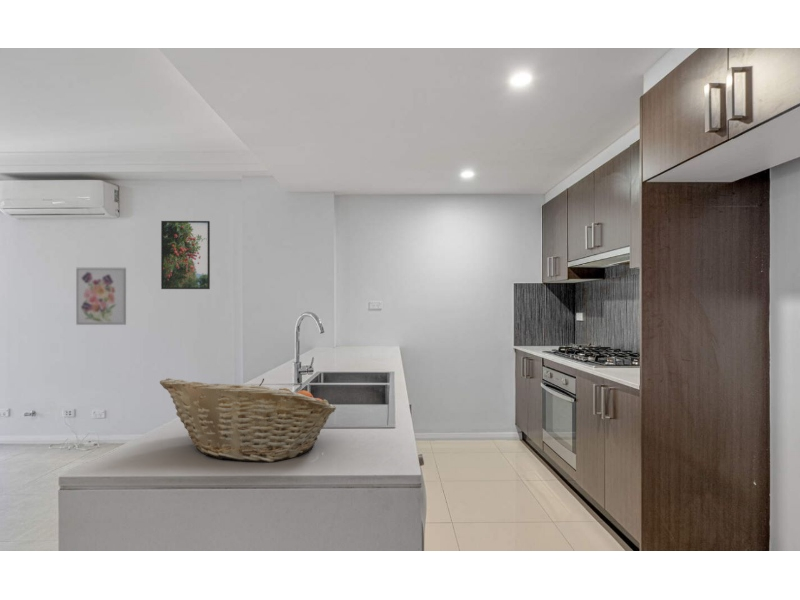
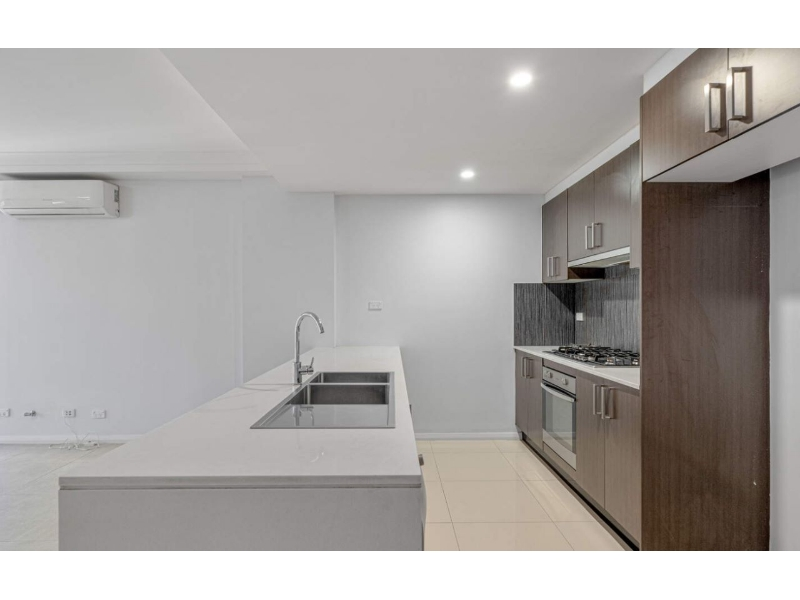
- wall art (101, 296)
- fruit basket (249, 410)
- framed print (185, 255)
